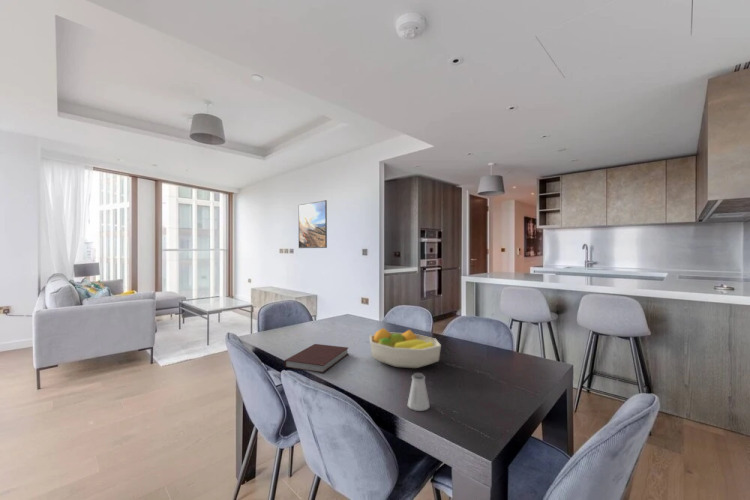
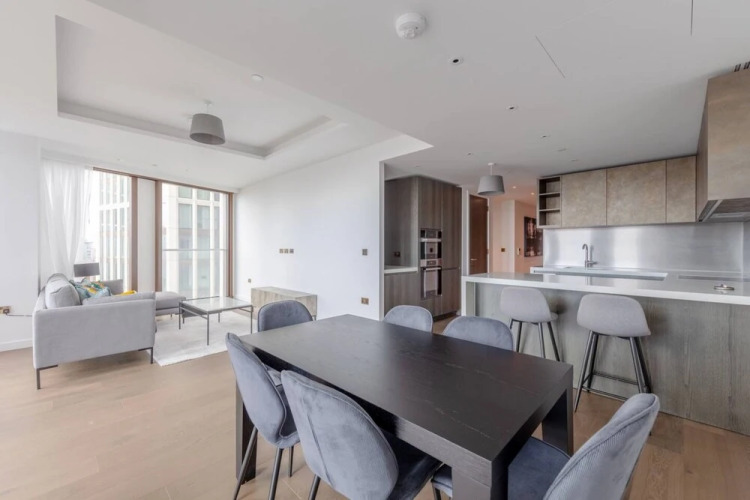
- fruit bowl (403, 345)
- notebook (318, 356)
- saltshaker (418, 390)
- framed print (311, 225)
